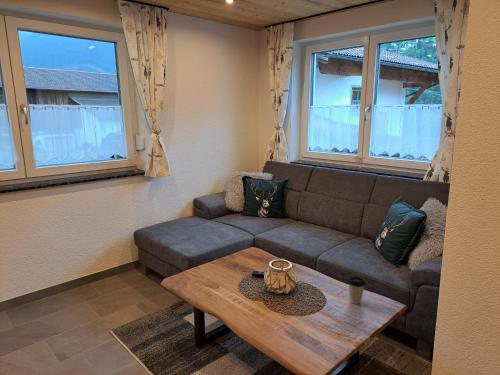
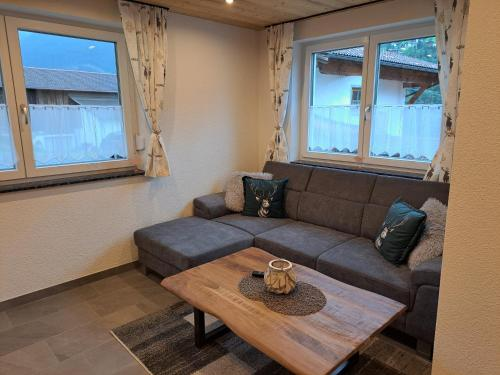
- coffee cup (356, 289)
